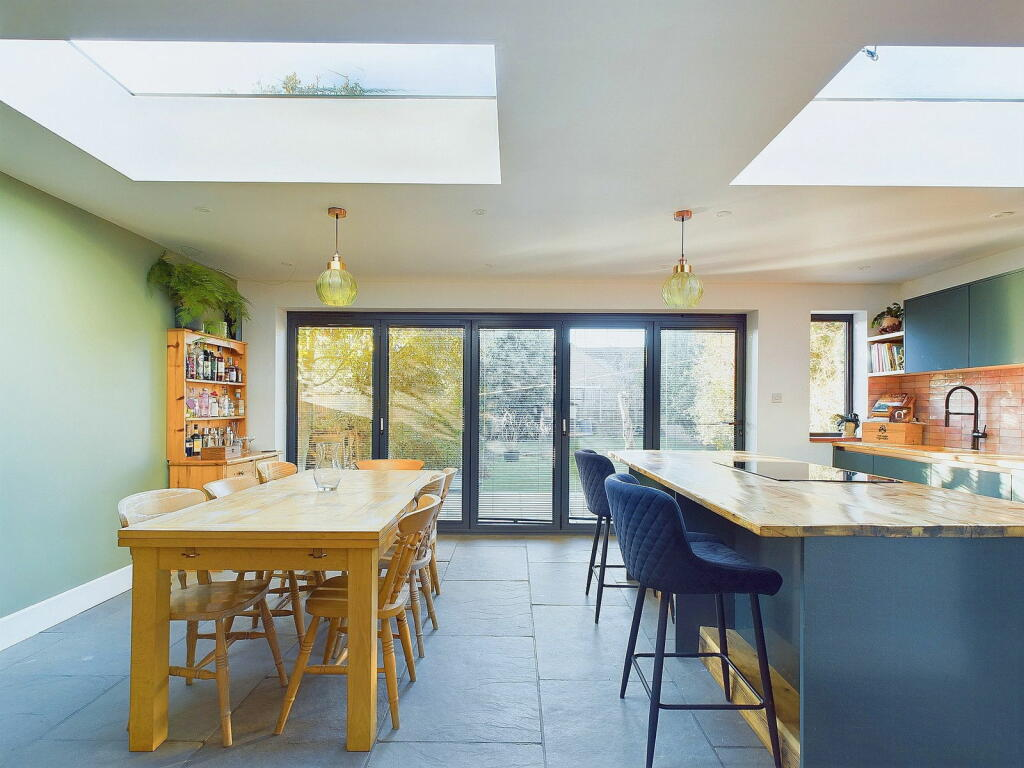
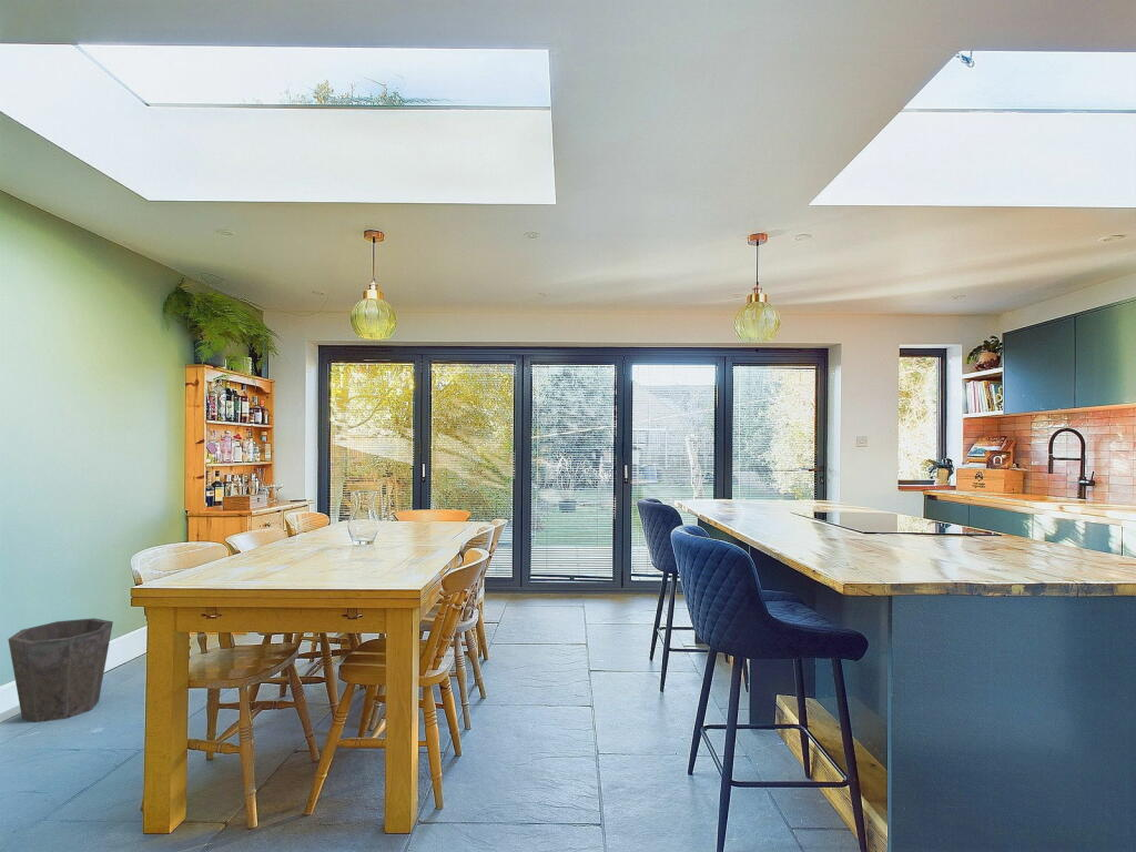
+ waste bin (62, 669)
